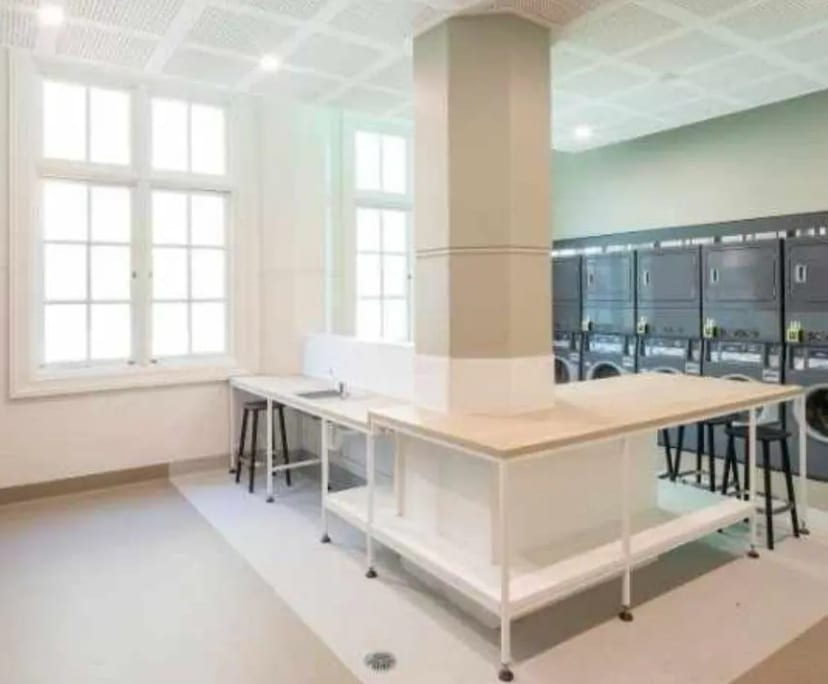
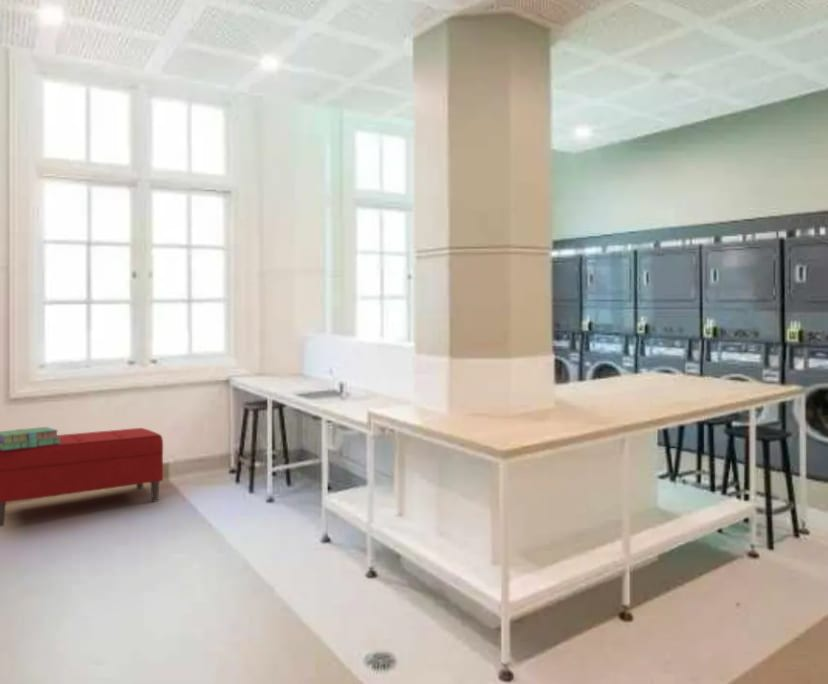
+ bench (76, 472)
+ stack of books (25, 437)
